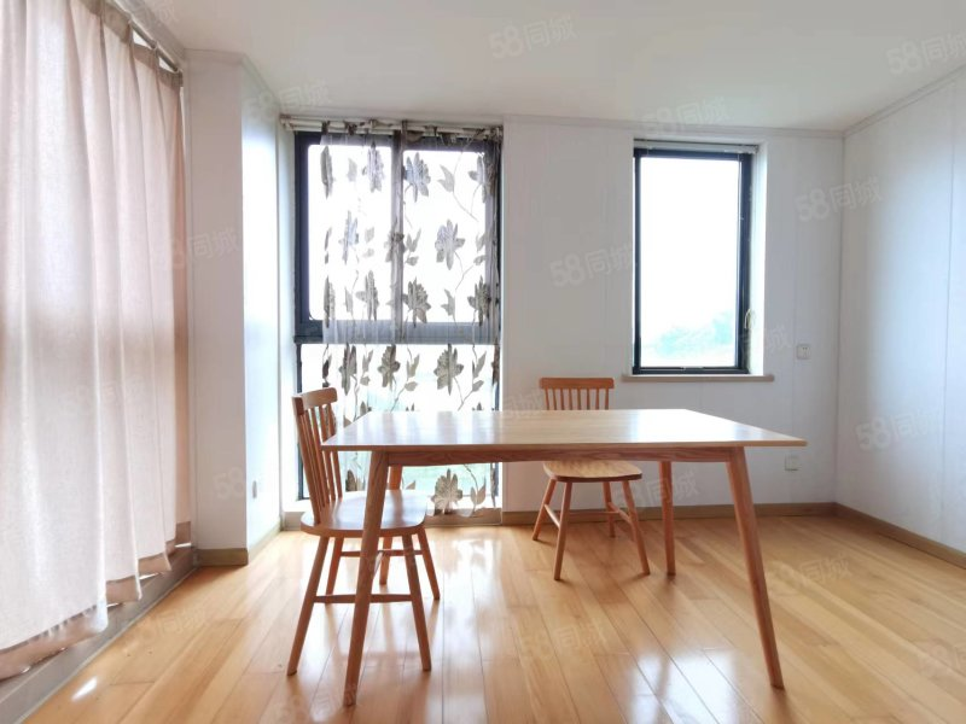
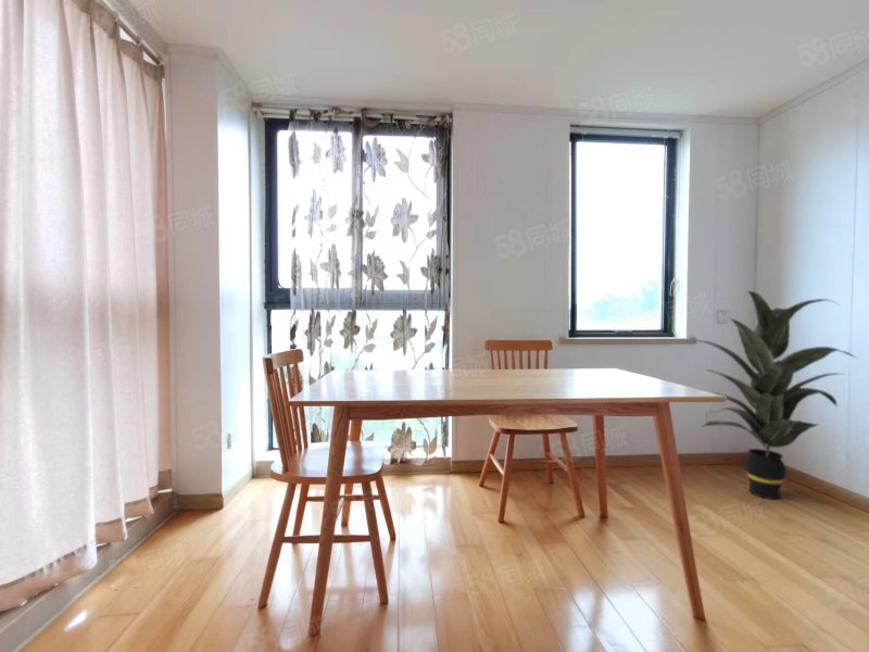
+ indoor plant (766, 391)
